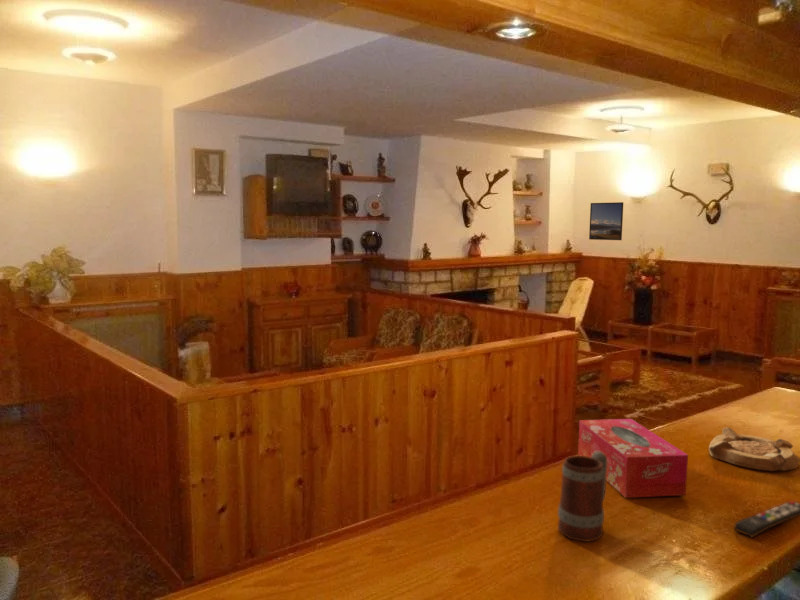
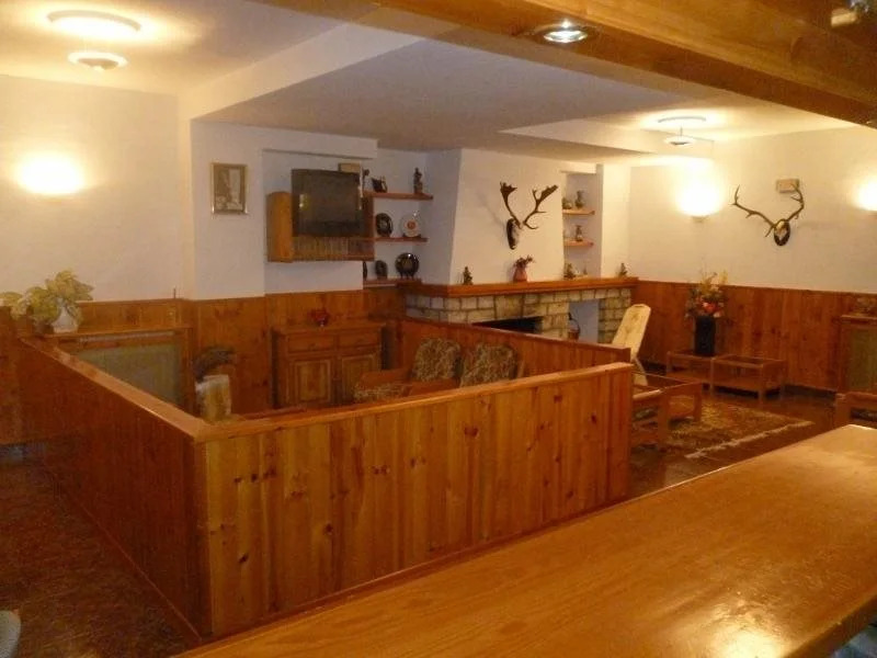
- ashtray (751, 447)
- remote control (772, 517)
- beer mug (587, 493)
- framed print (605, 221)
- tissue box (628, 454)
